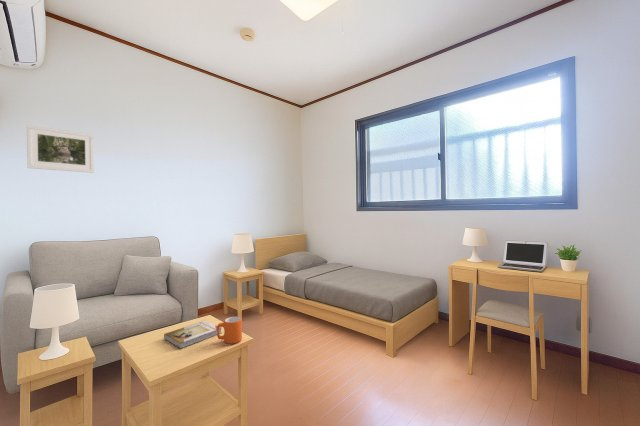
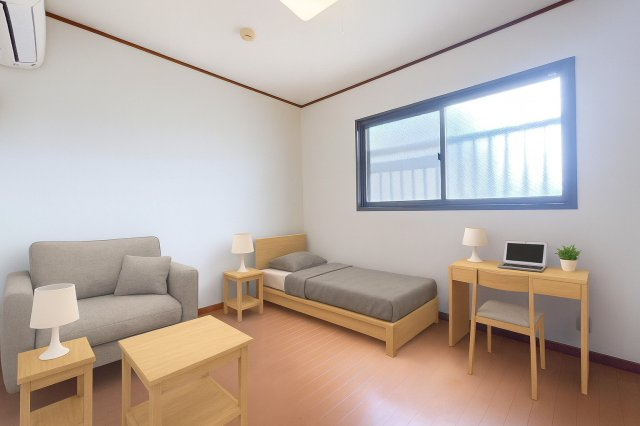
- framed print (62, 150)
- mug (230, 330)
- book (193, 333)
